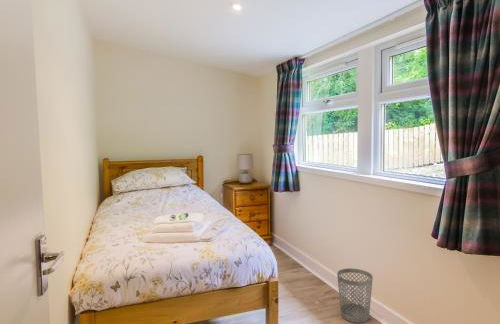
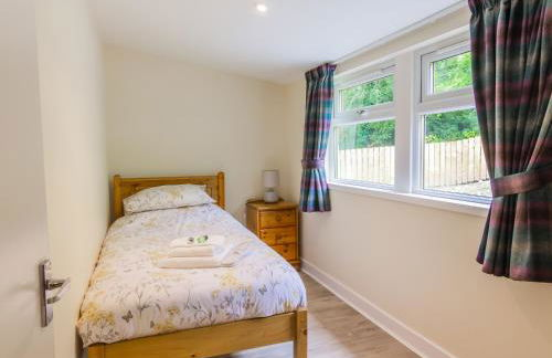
- wastebasket (354, 295)
